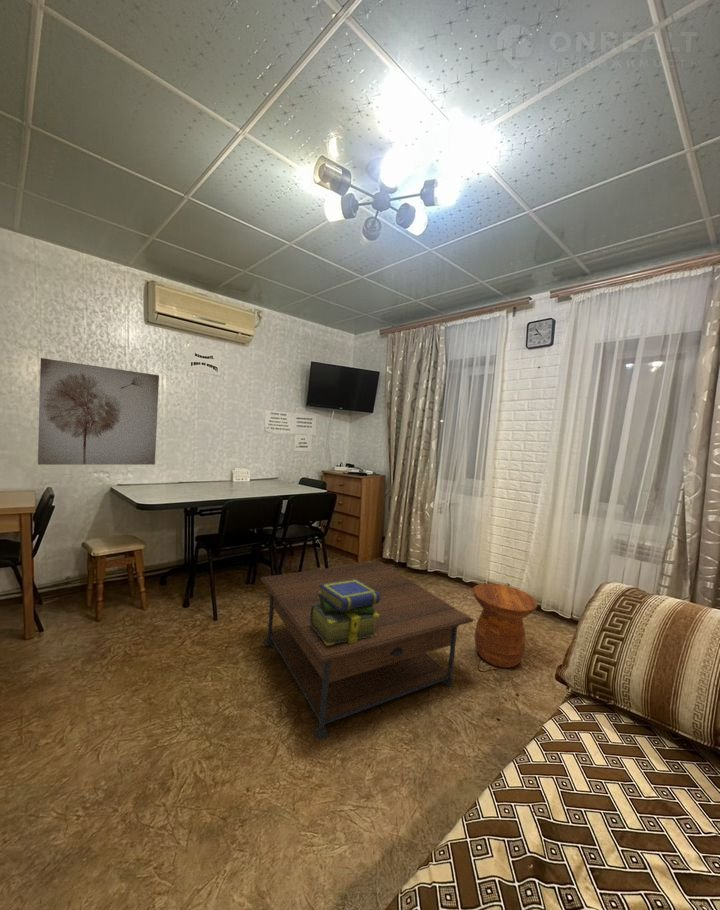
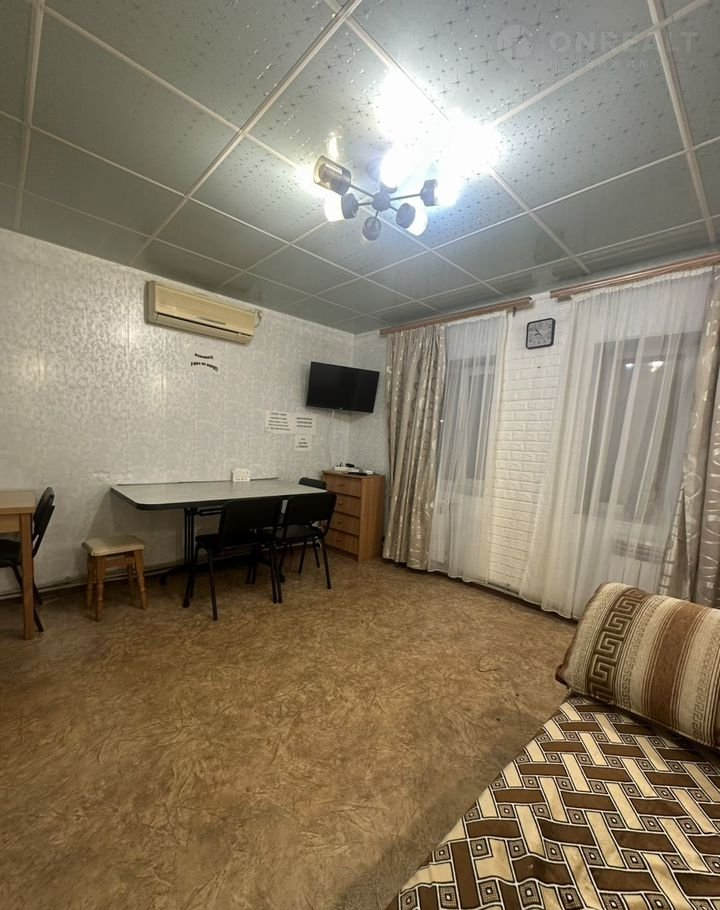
- side table (500, 626)
- stack of books (345, 607)
- wall art (103, 416)
- coffee table (357, 639)
